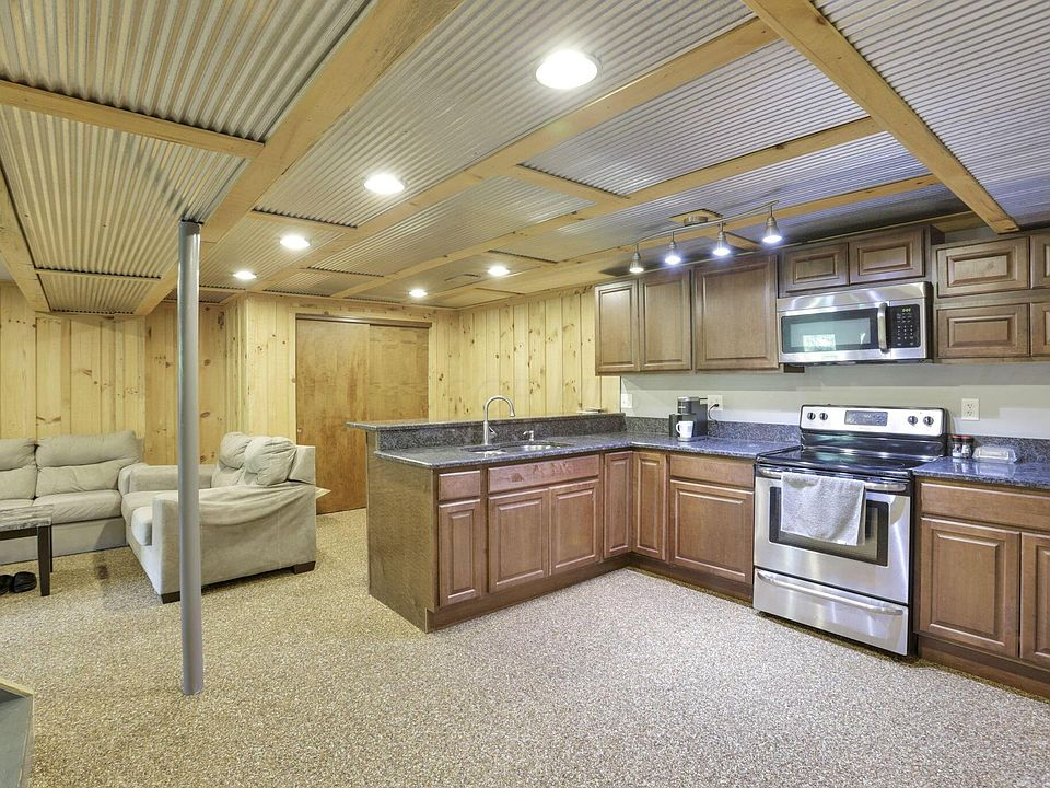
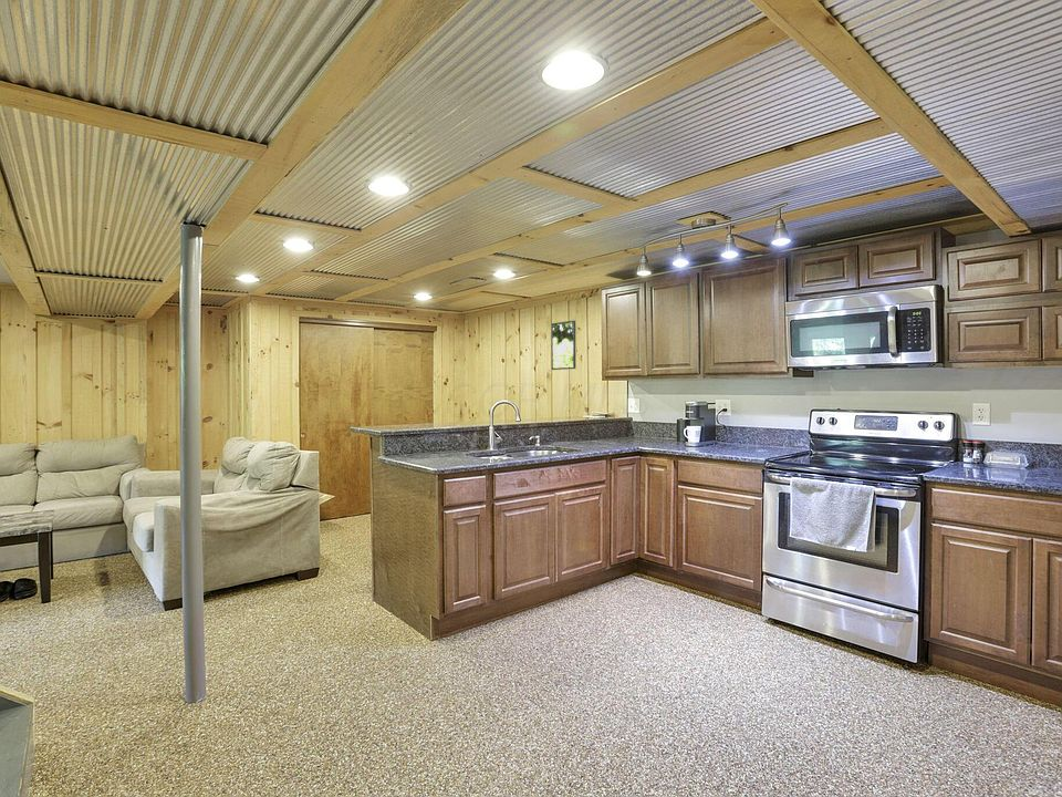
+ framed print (563, 345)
